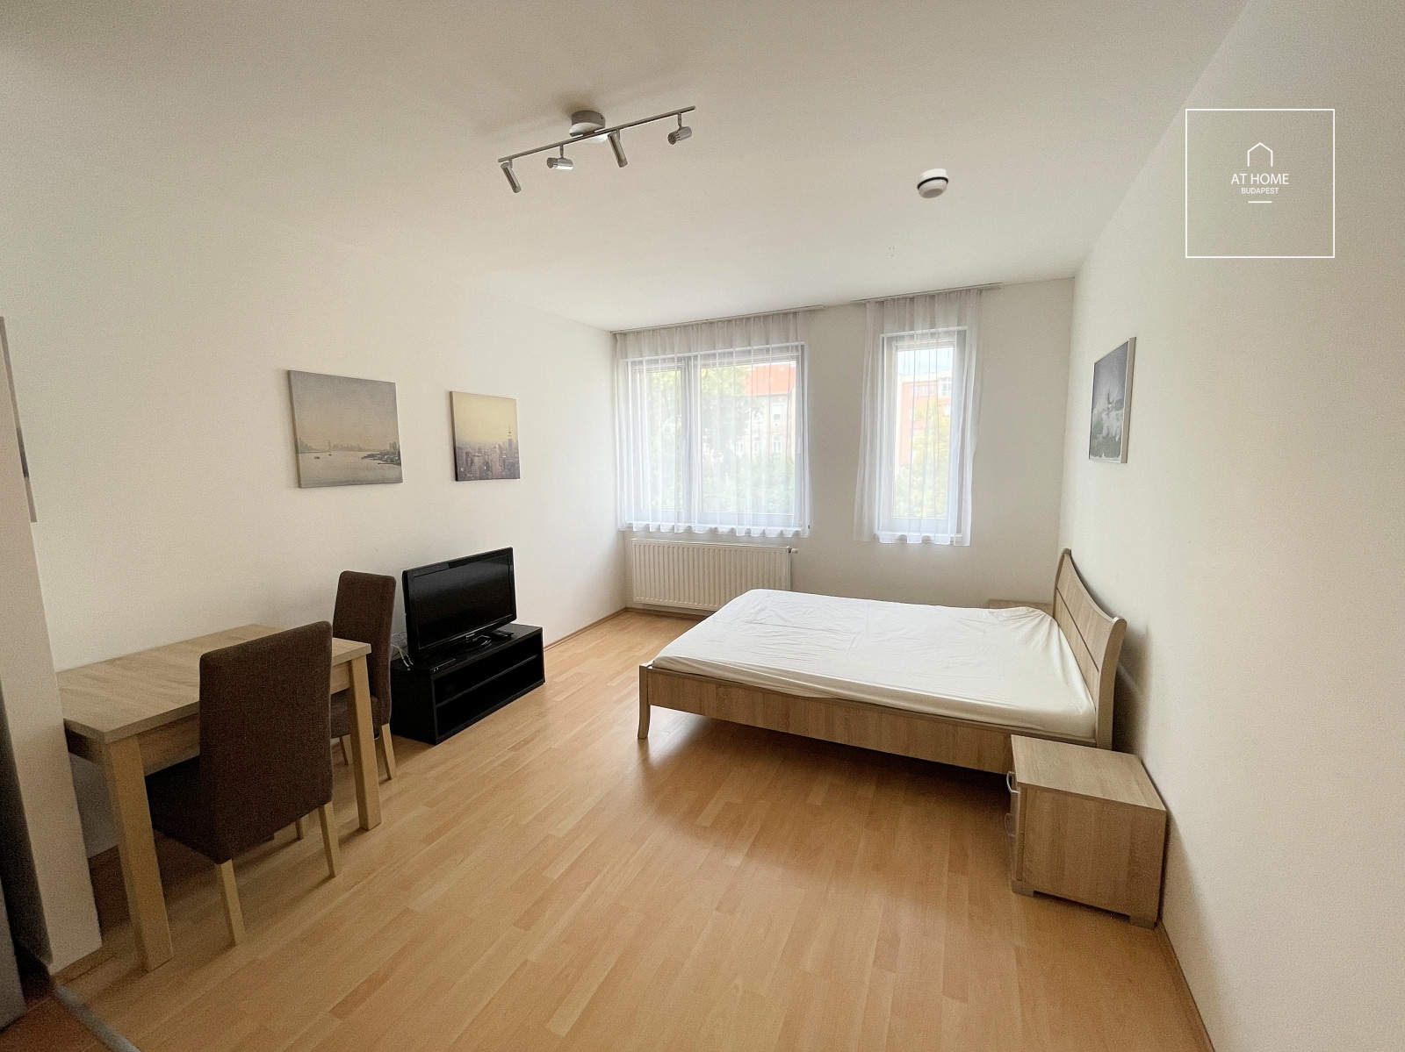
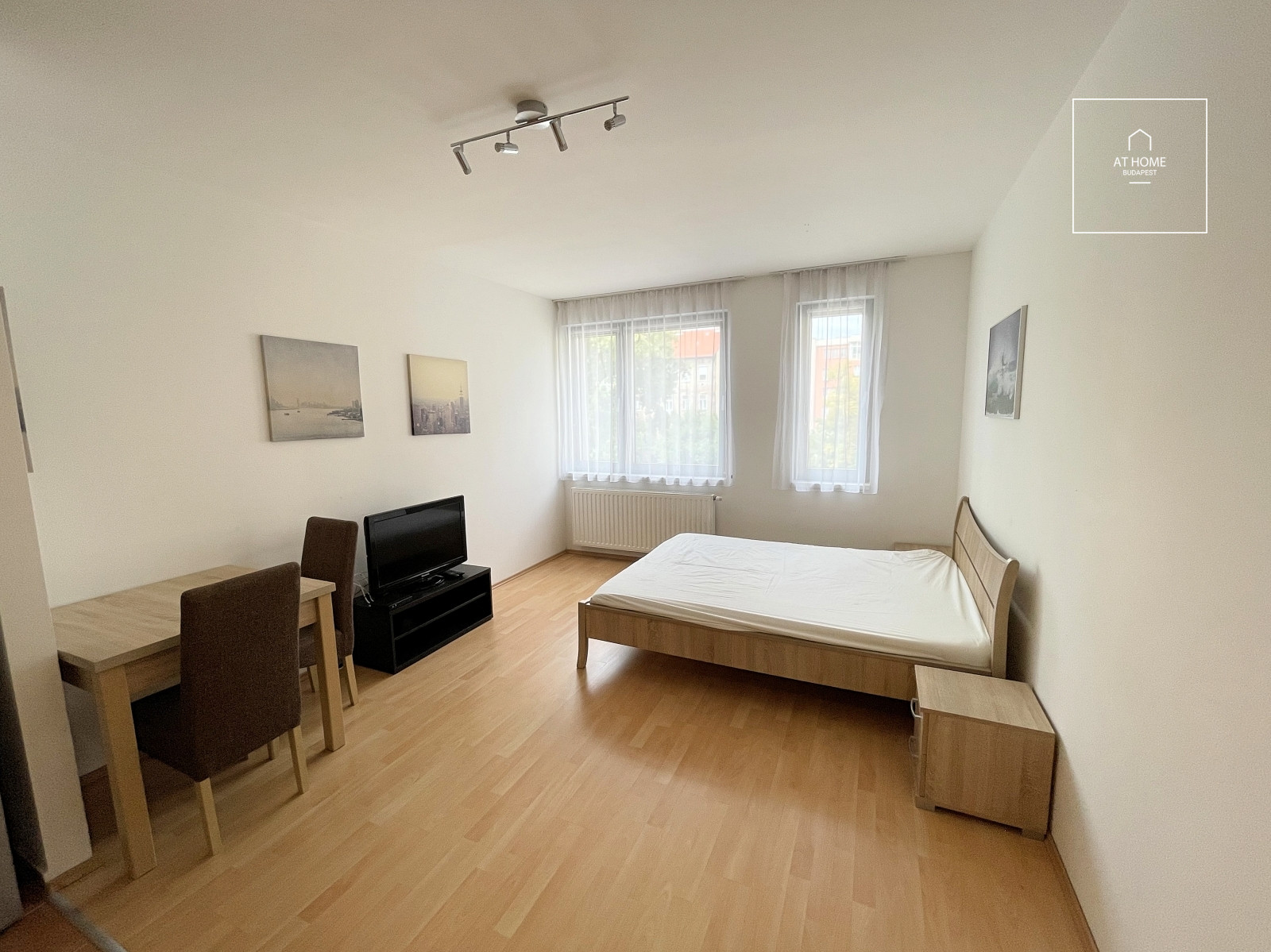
- smoke detector (933, 185)
